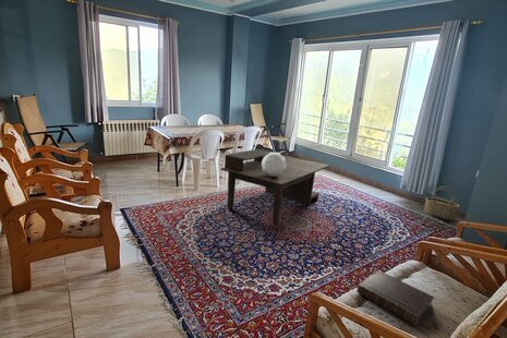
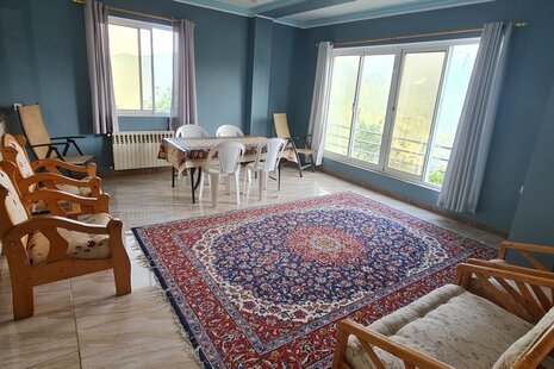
- geometric orb (274, 164)
- coffee table (278, 179)
- book (395, 294)
- wicker basket (442, 201)
